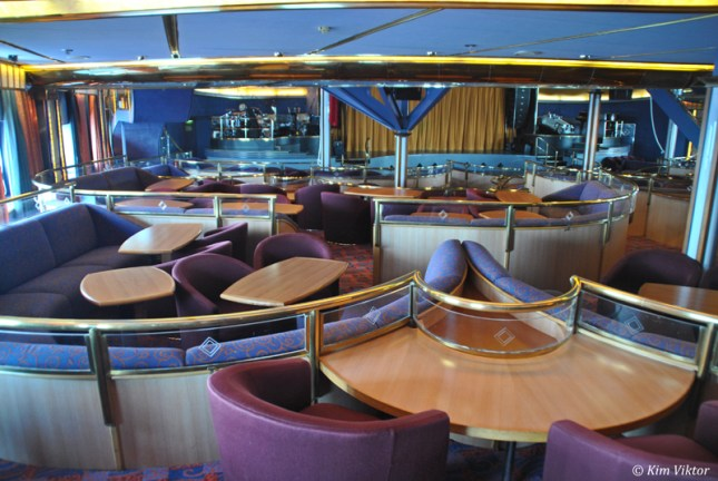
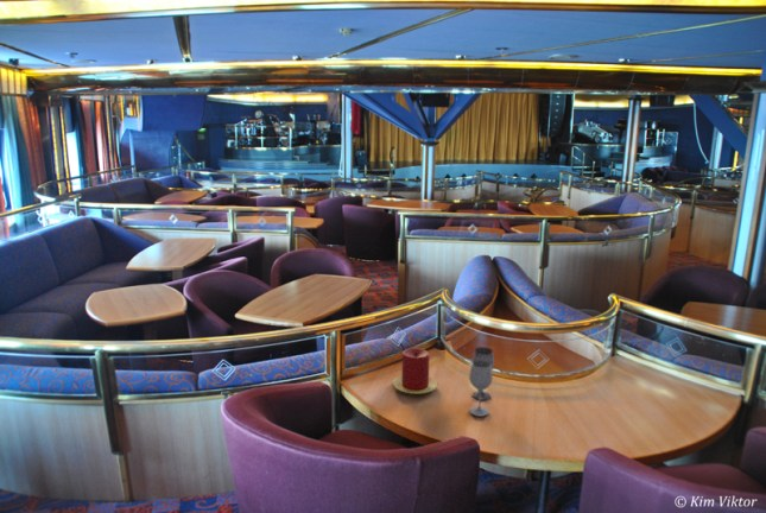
+ wineglass (481, 380)
+ candle (414, 369)
